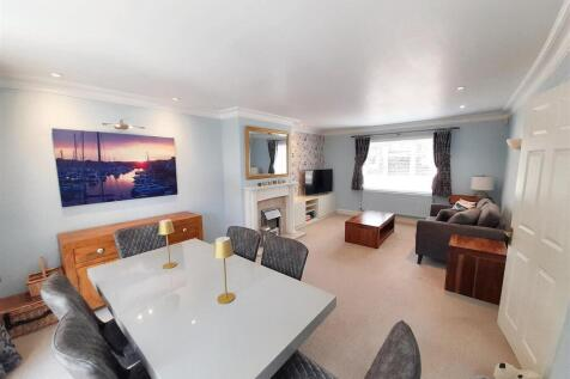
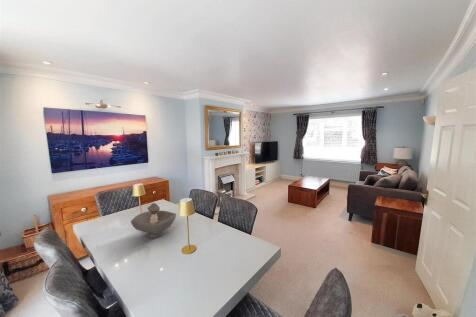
+ decorative bowl (154, 218)
